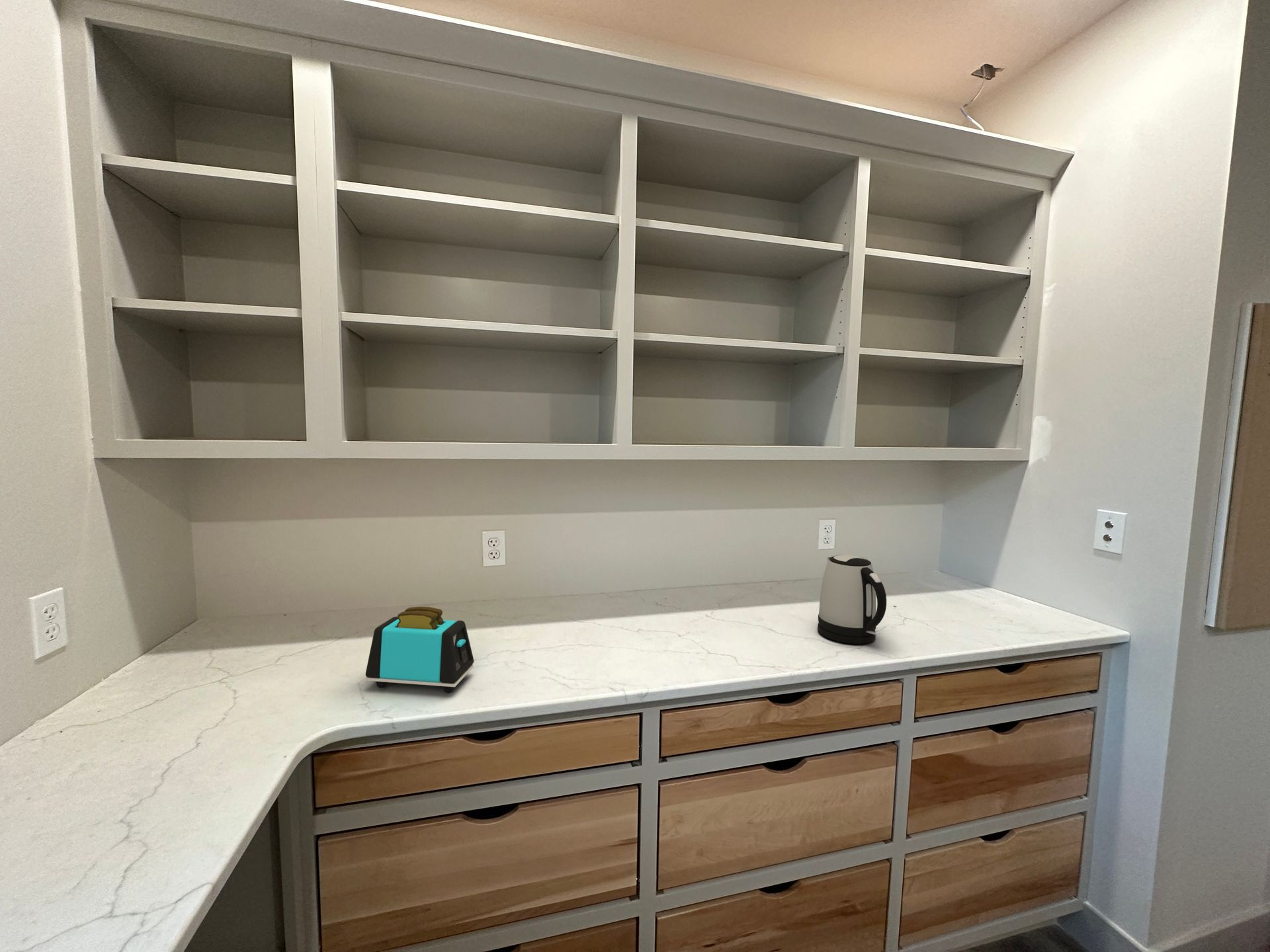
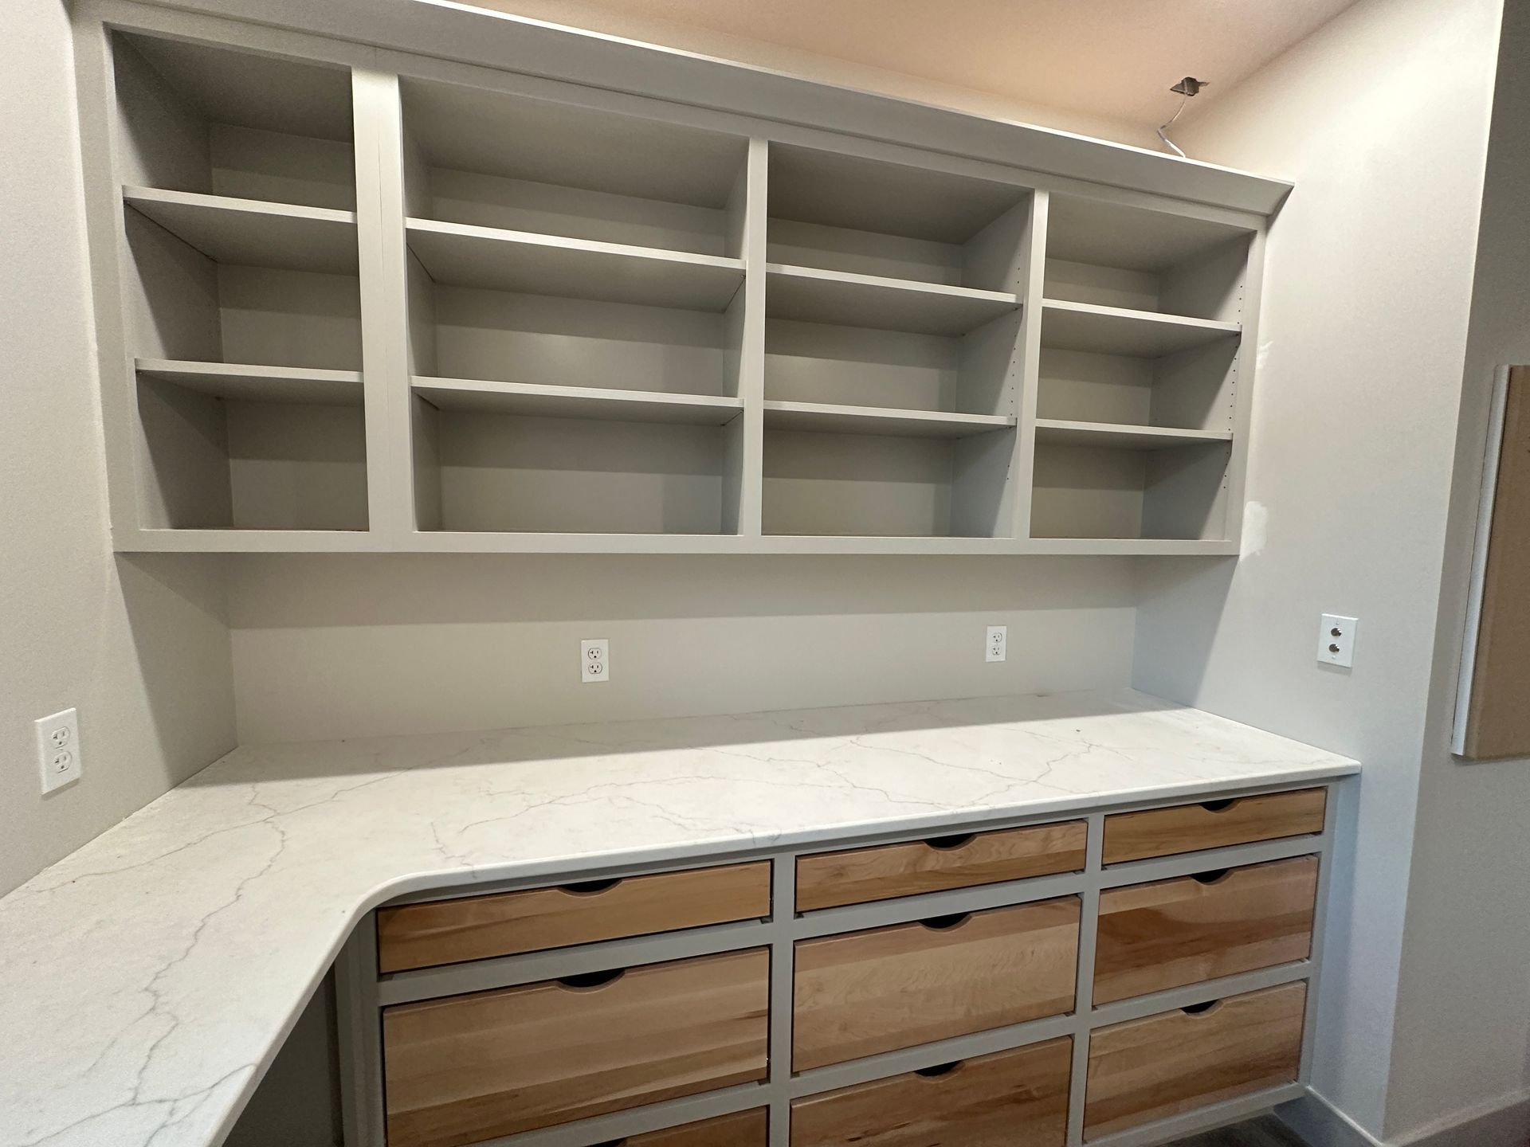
- kettle (853, 598)
- toaster (421, 646)
